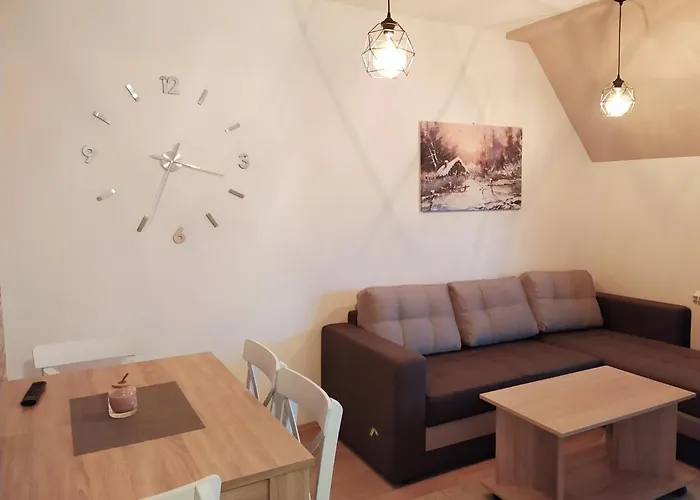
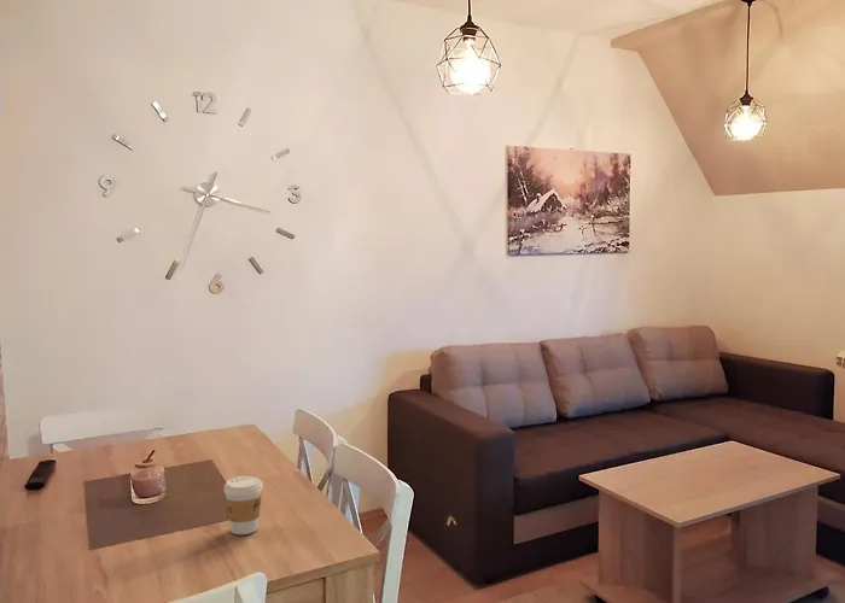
+ coffee cup (243, 504)
